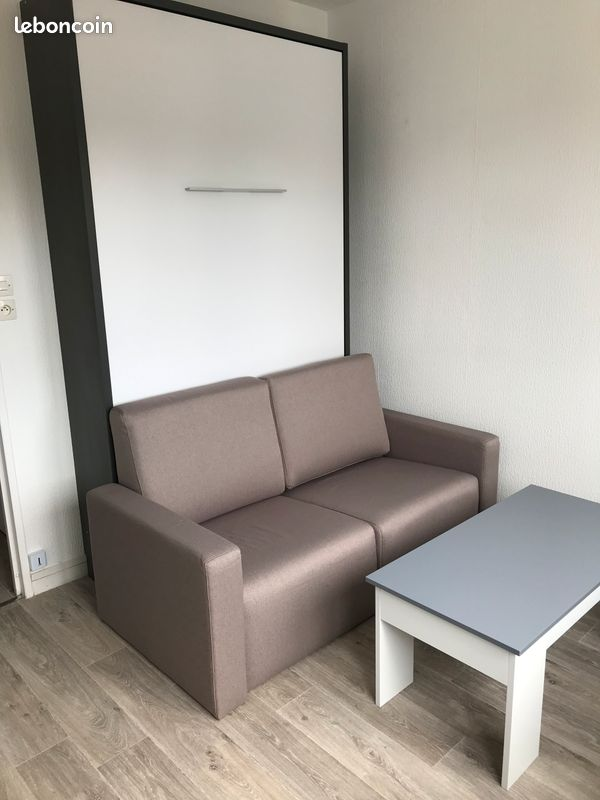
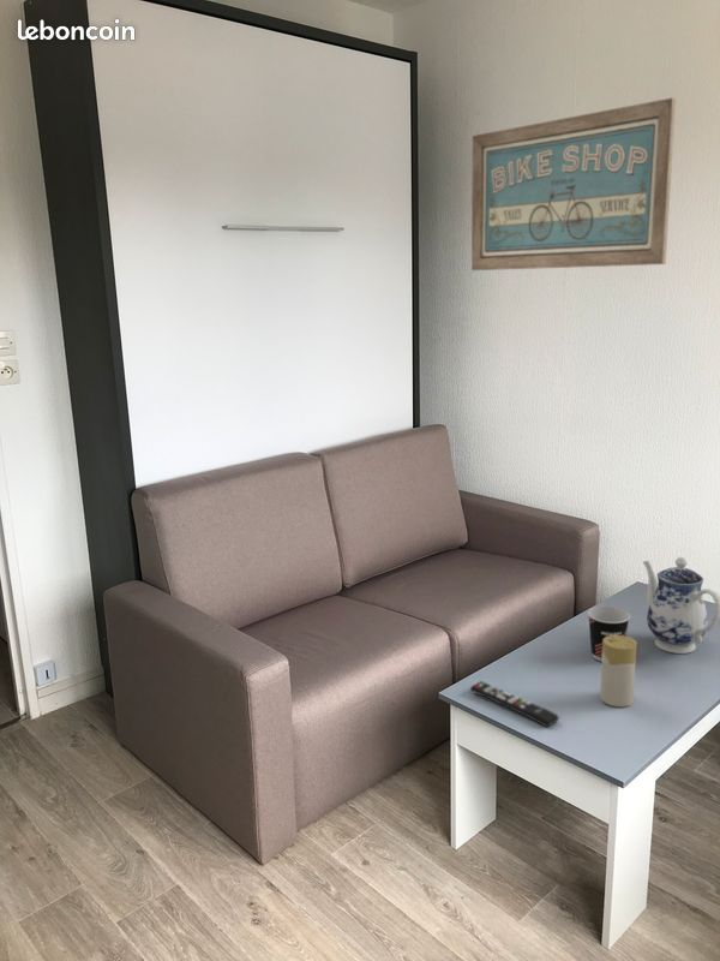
+ cup (607, 634)
+ wall art (560, 195)
+ candle (617, 670)
+ remote control (512, 703)
+ teapot (678, 602)
